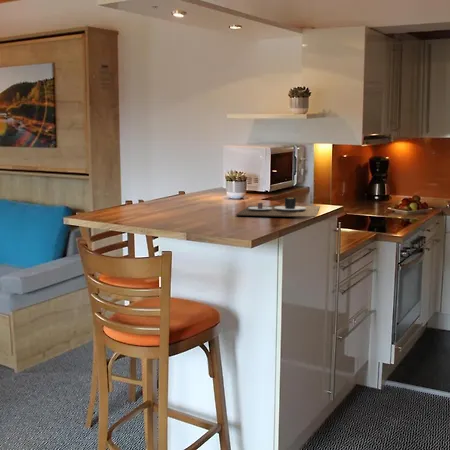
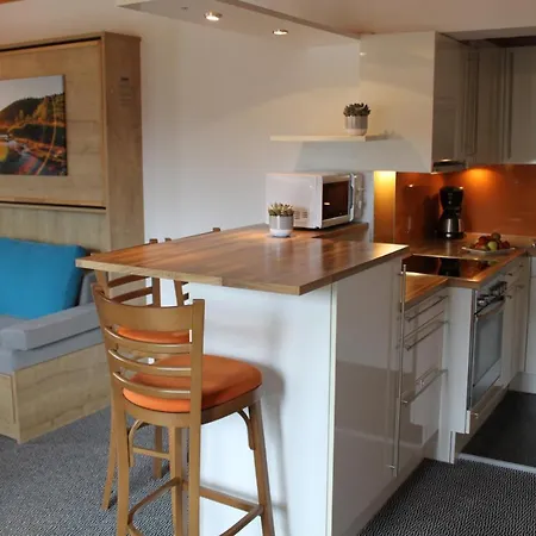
- place mat (280, 206)
